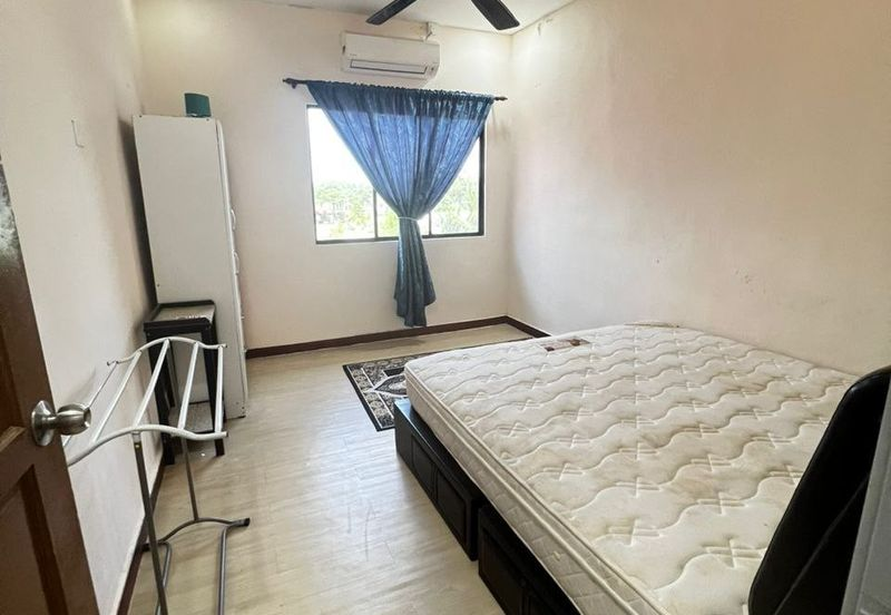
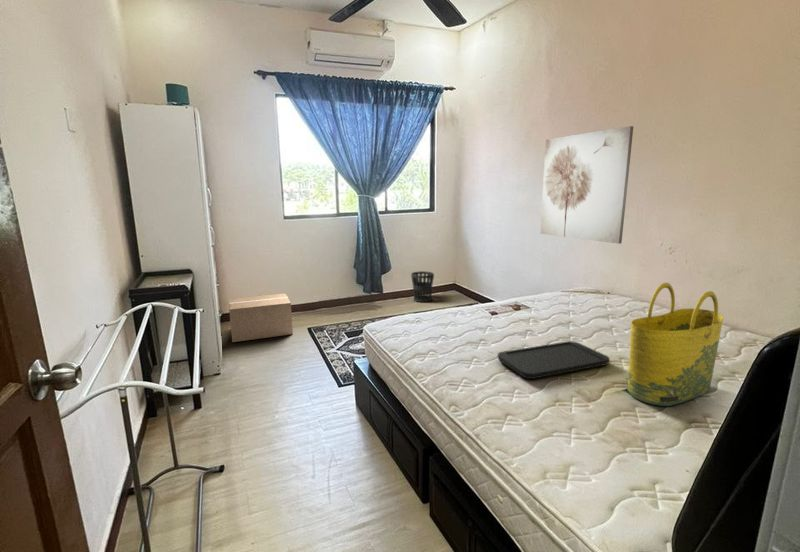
+ wall art (580, 187)
+ tote bag (677, 340)
+ tray (552, 359)
+ wastebasket (422, 286)
+ cardboard box (260, 316)
